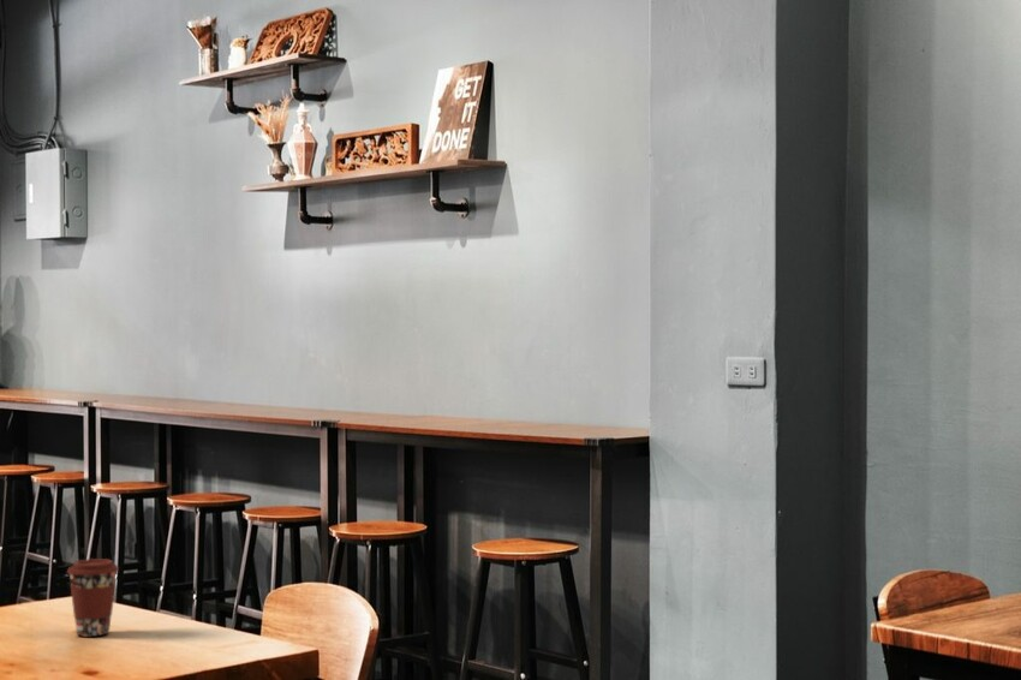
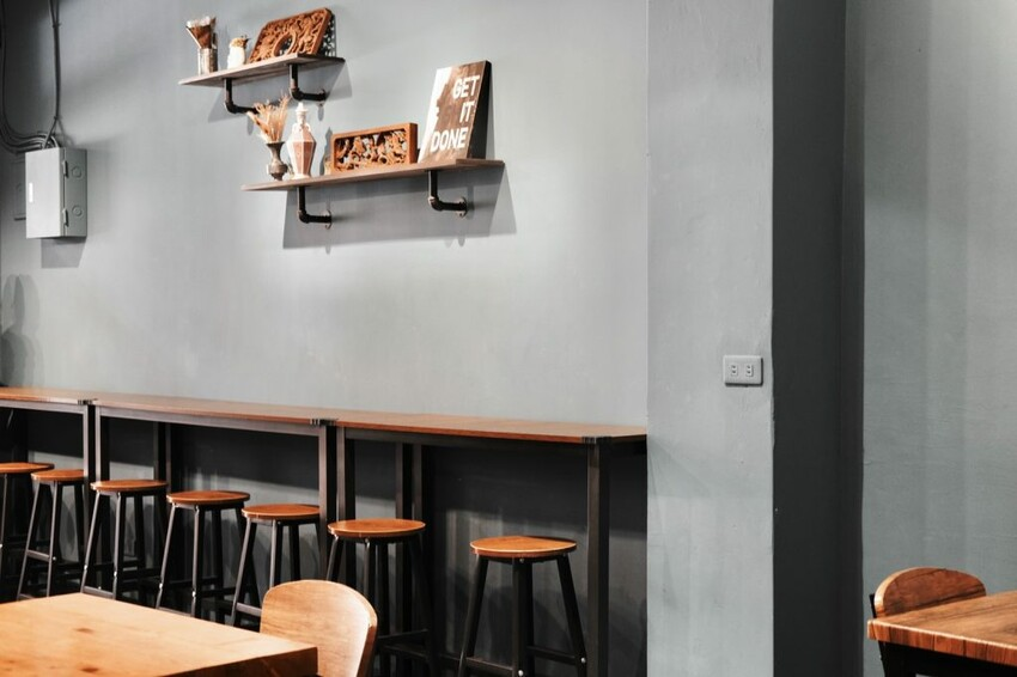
- coffee cup (92, 597)
